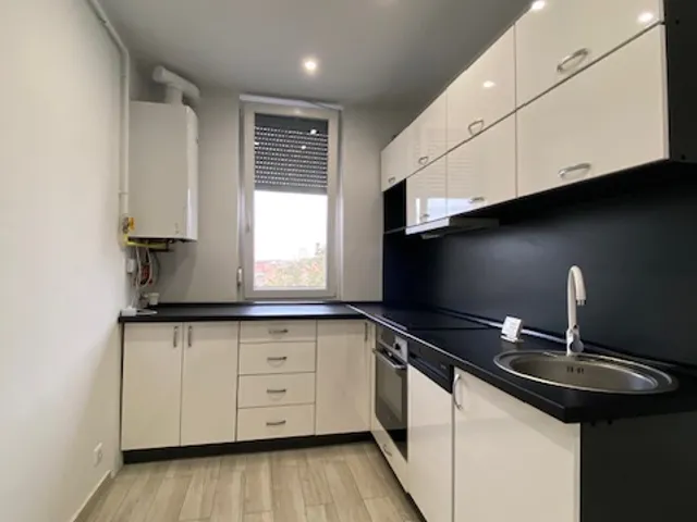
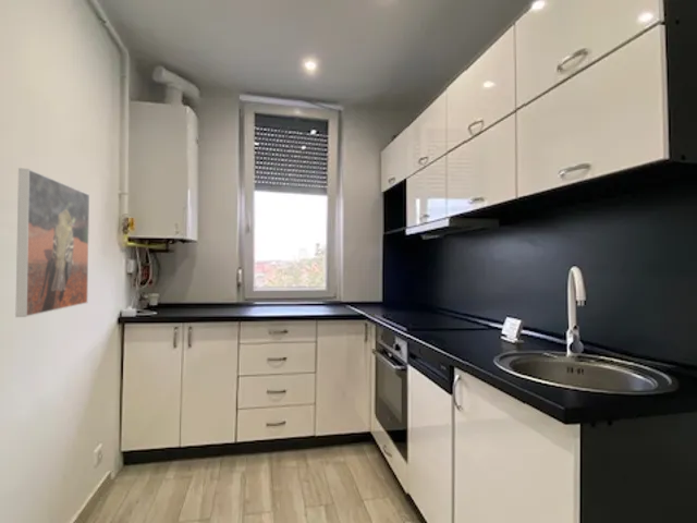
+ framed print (58, 245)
